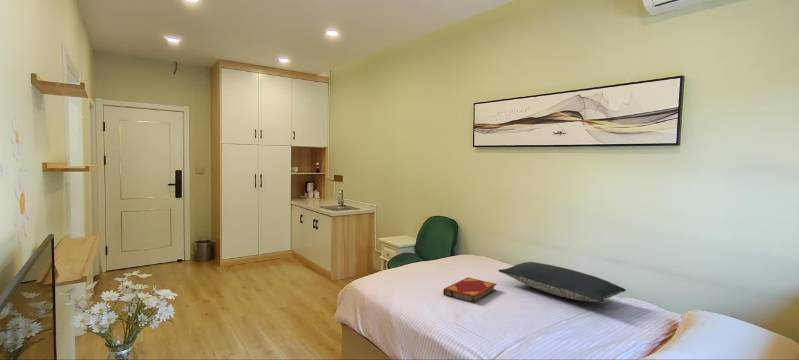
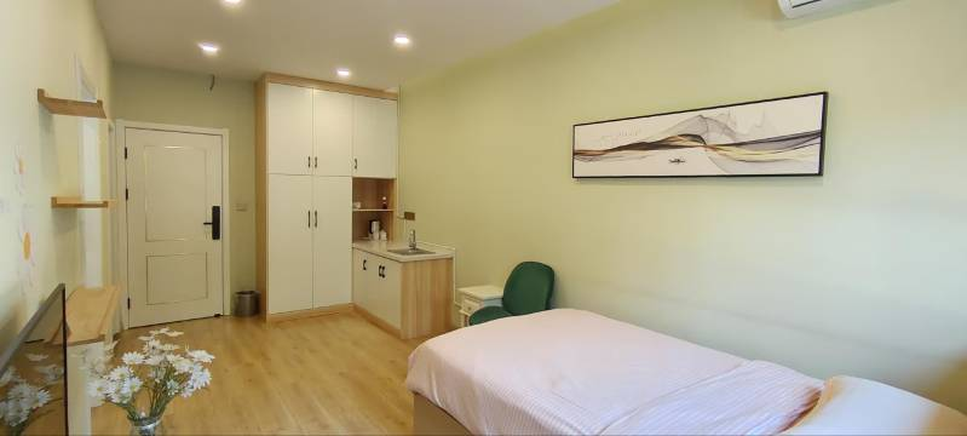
- hardback book (470, 289)
- pillow (558, 280)
